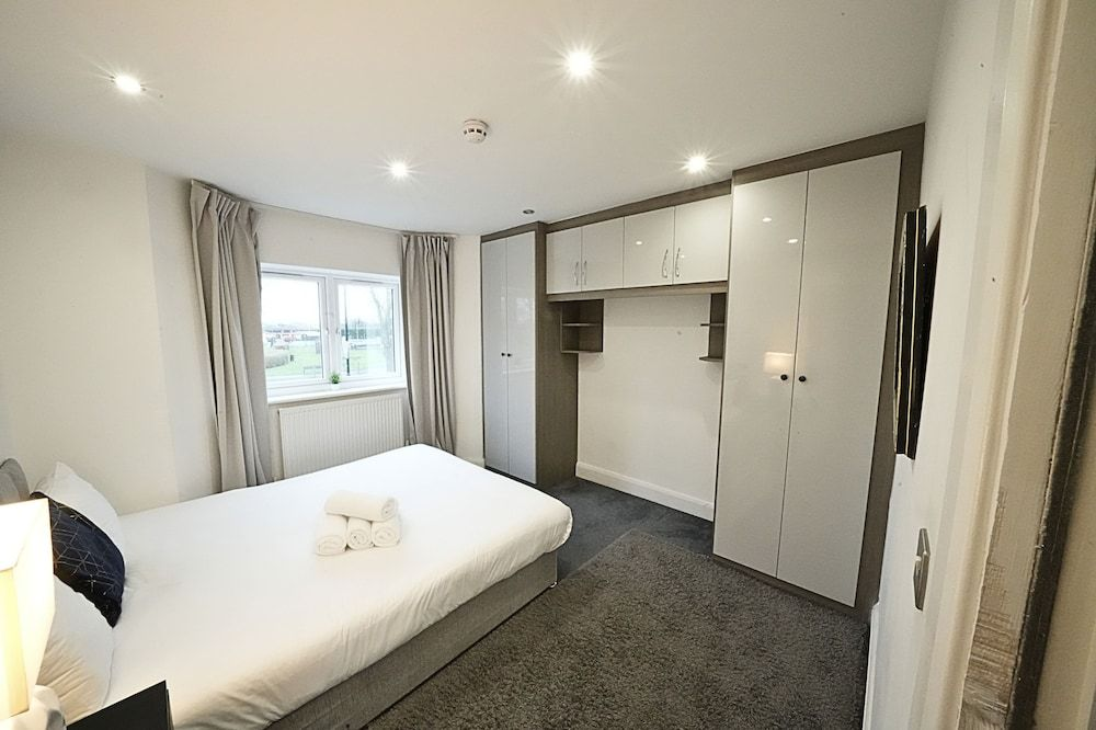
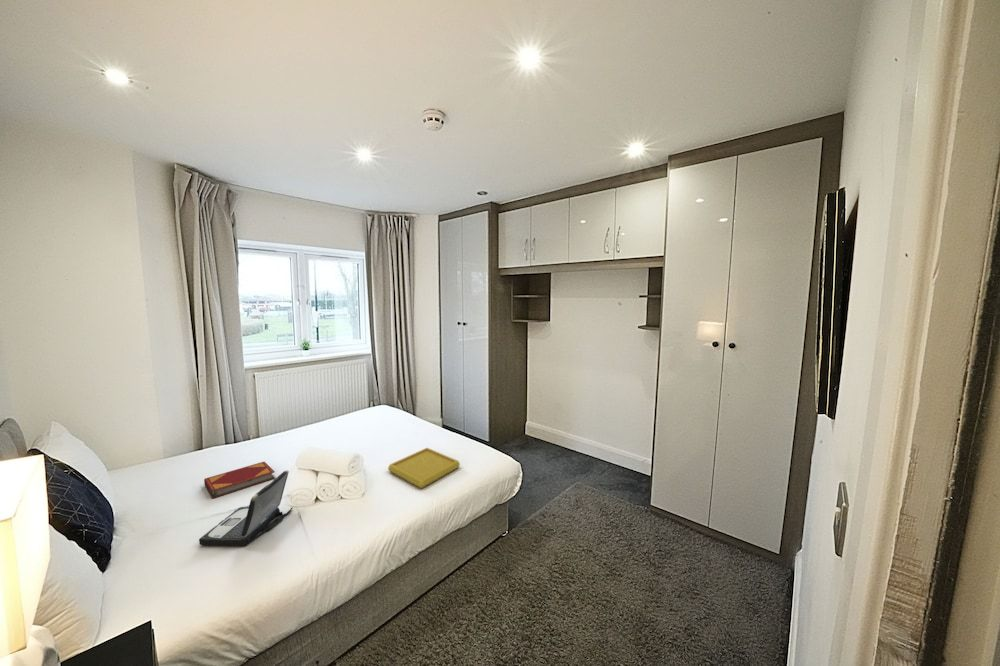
+ laptop (249, 505)
+ serving tray (424, 466)
+ hardback book (240, 478)
